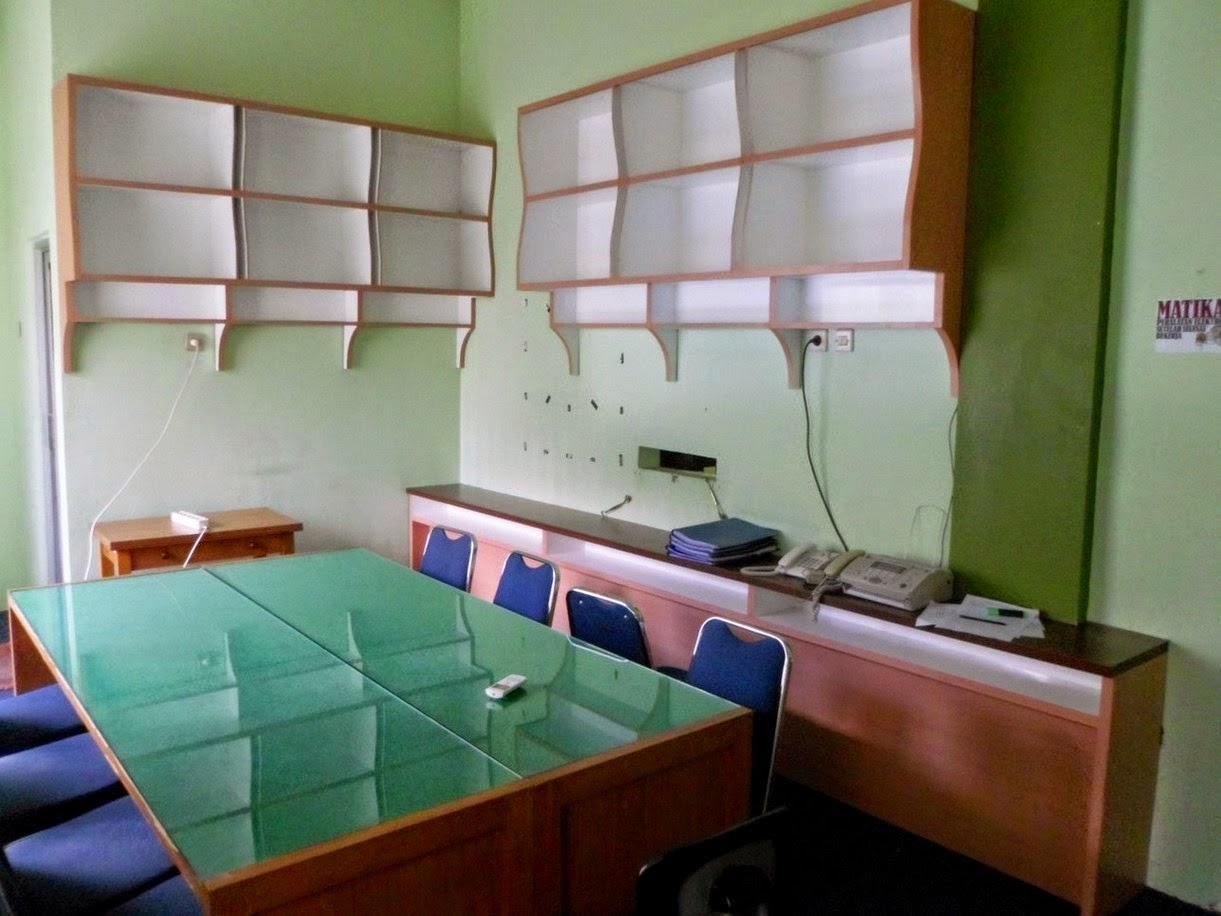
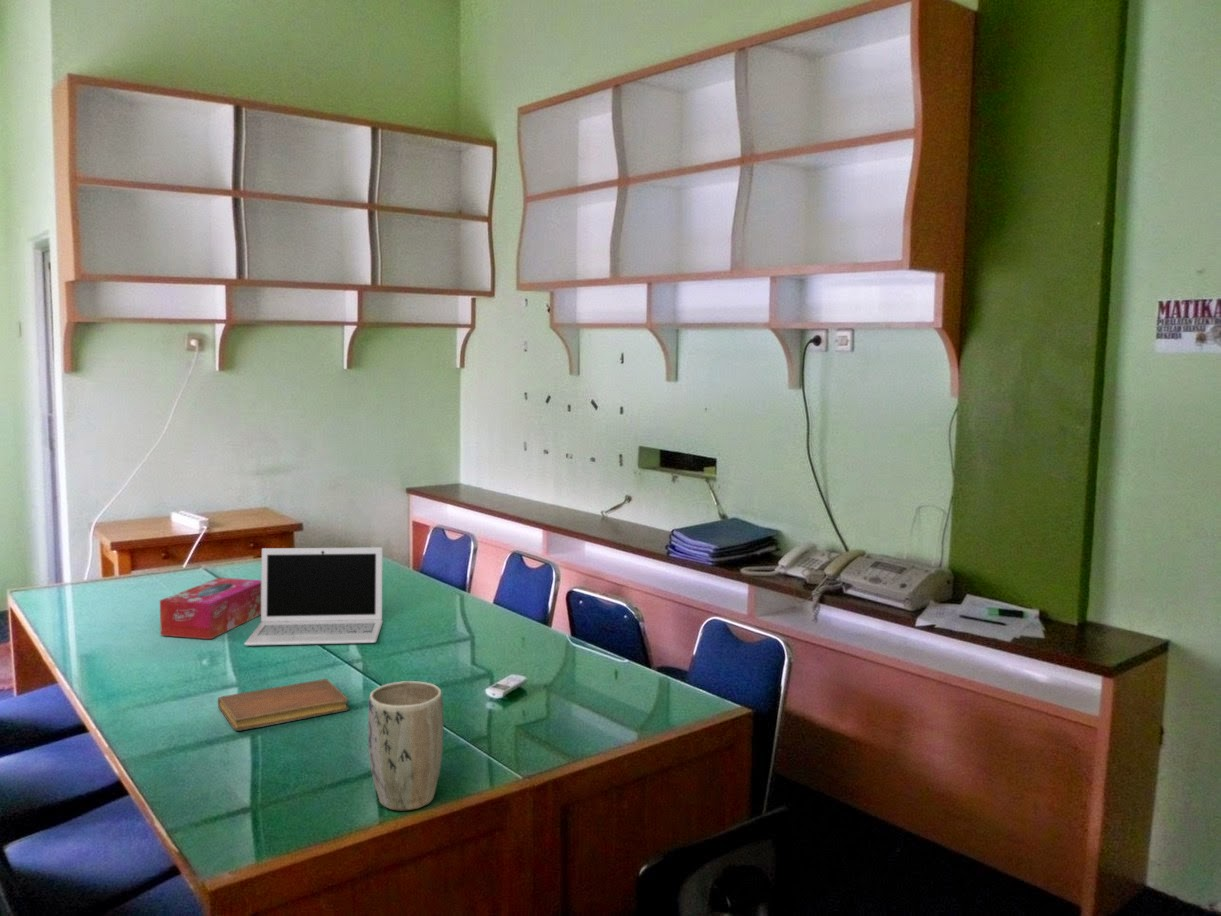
+ tissue box (215, 606)
+ notebook (283, 702)
+ plant pot (406, 746)
+ laptop (316, 594)
